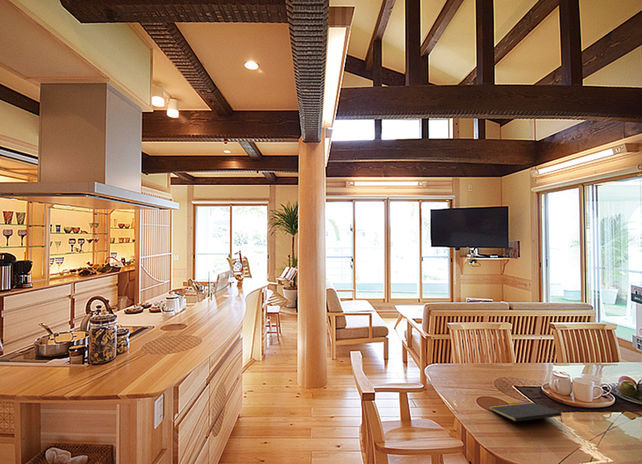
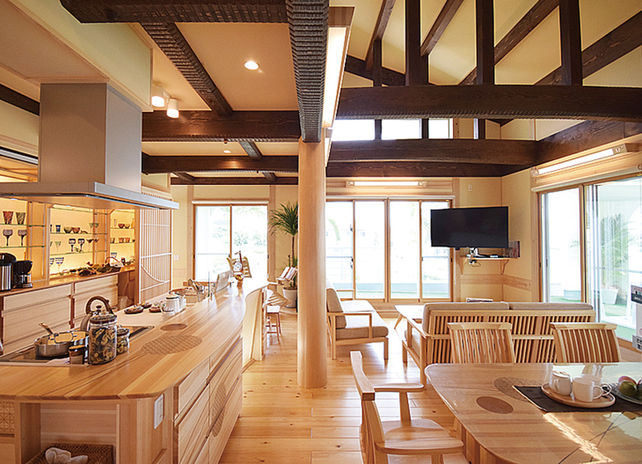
- notepad (523, 410)
